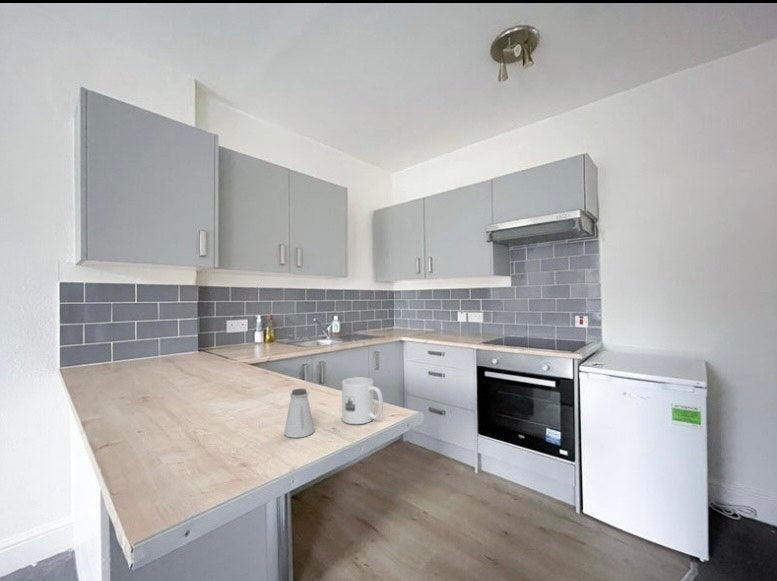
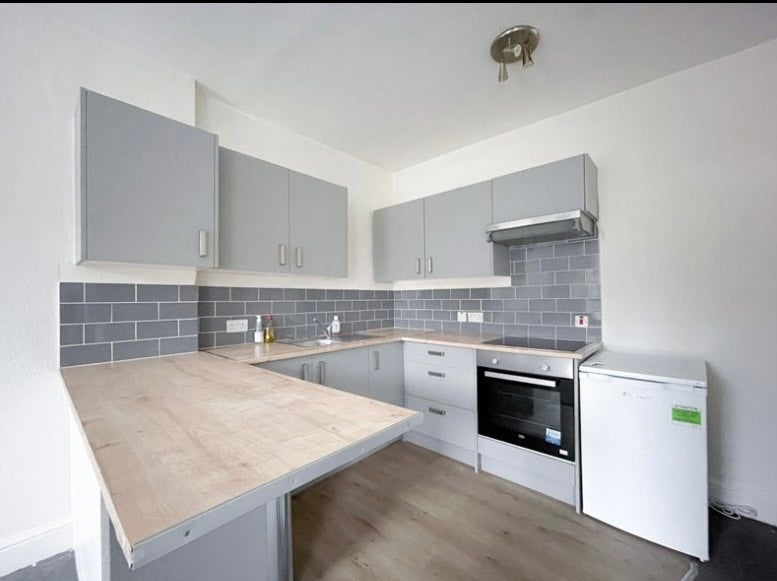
- saltshaker (299, 410)
- mug (363, 400)
